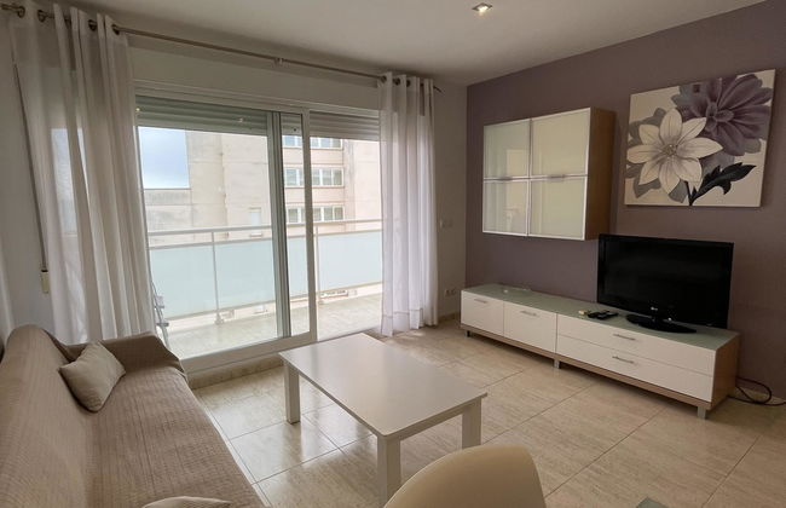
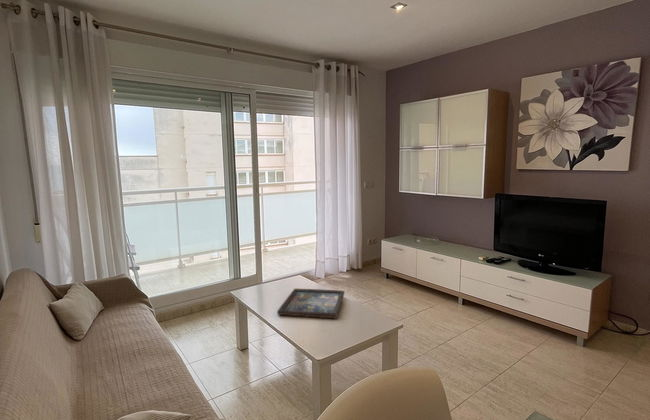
+ decorative tray (313, 301)
